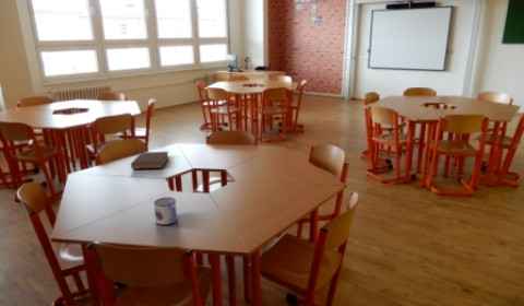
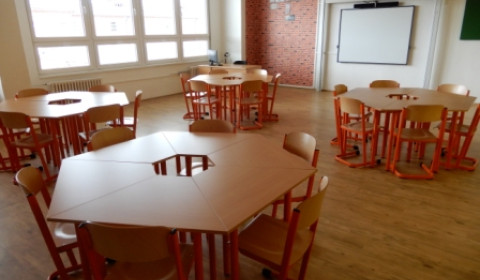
- mug (167, 212)
- book (151, 160)
